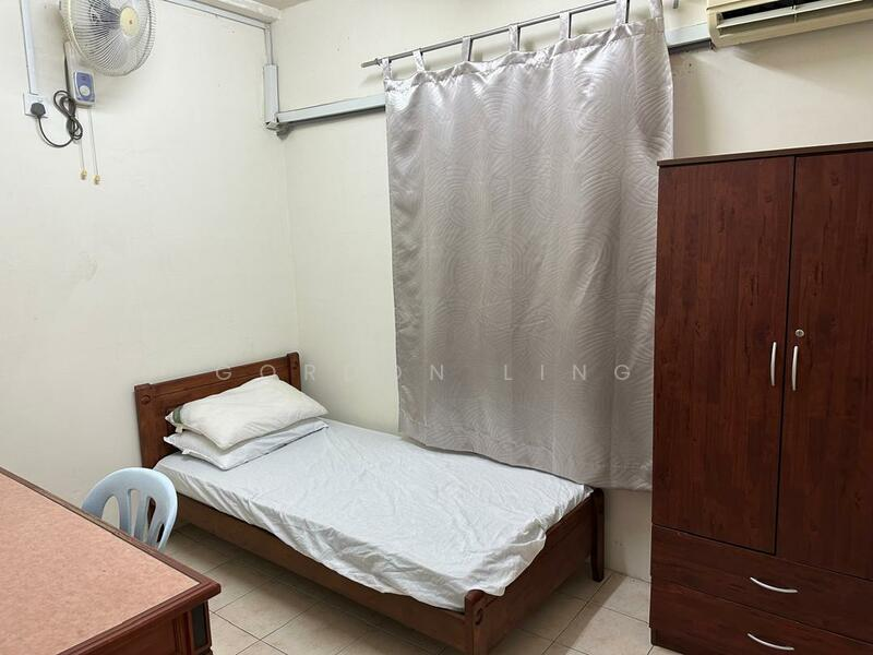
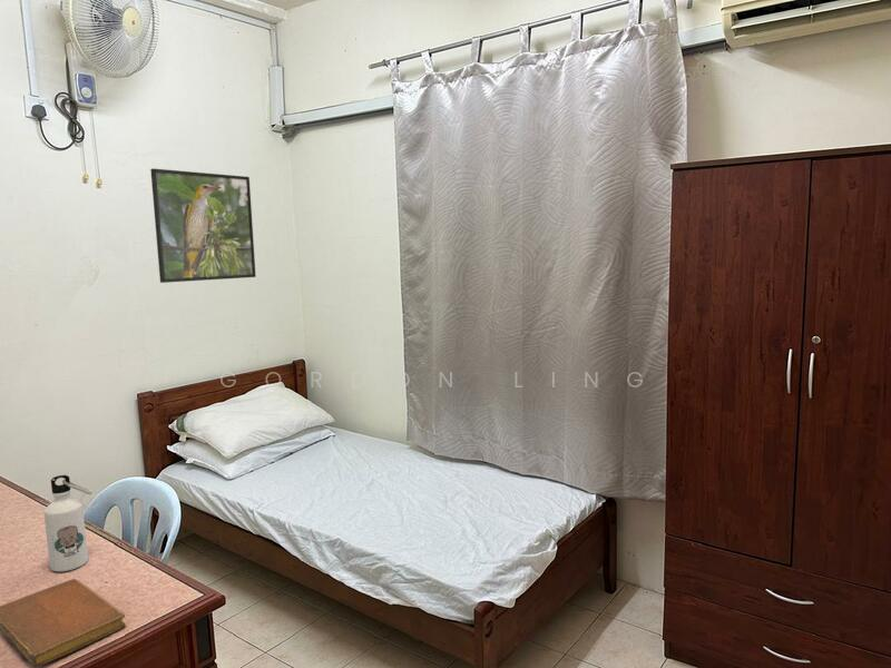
+ water bottle (75, 518)
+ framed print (206, 226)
+ notebook (56, 618)
